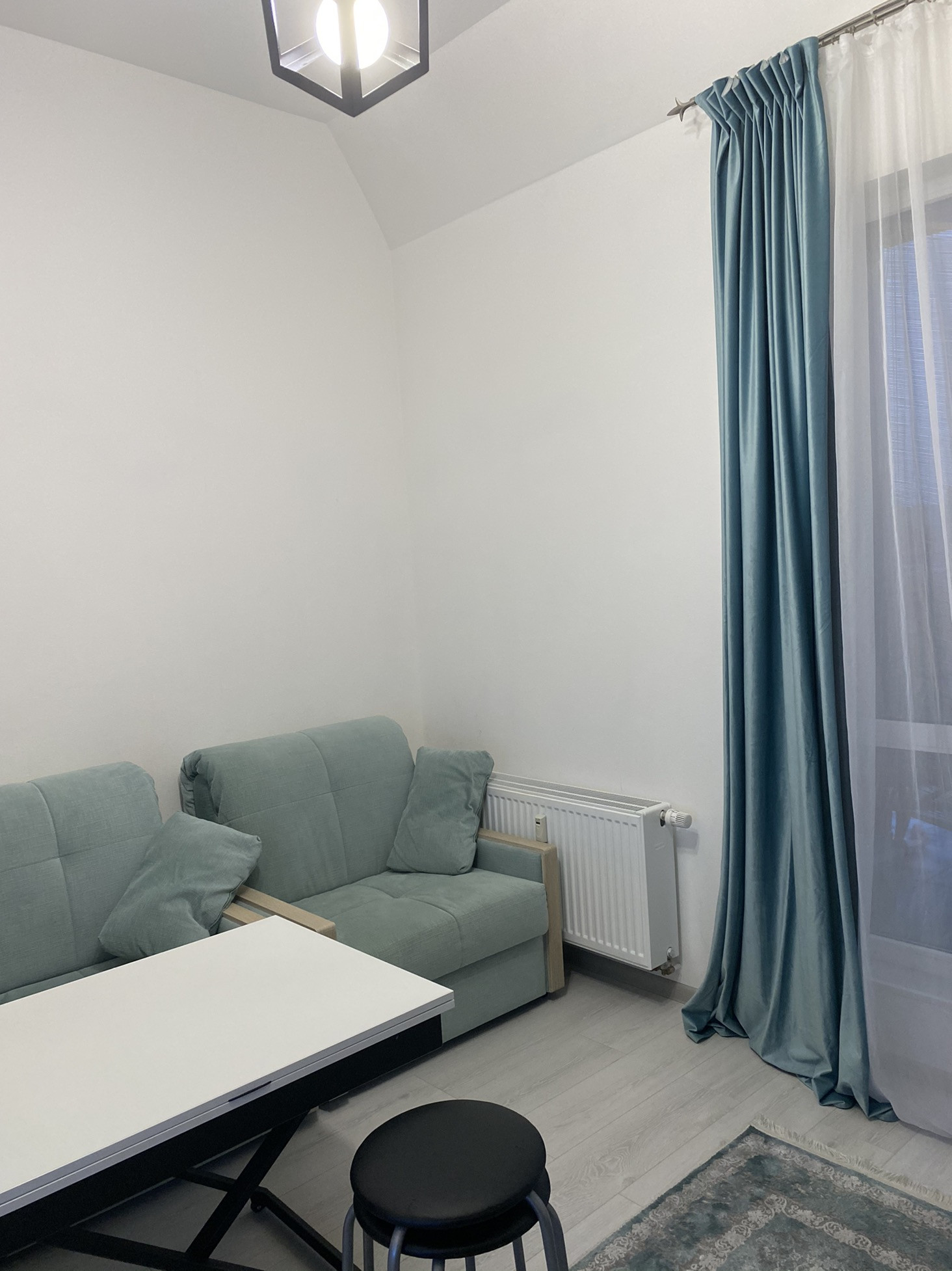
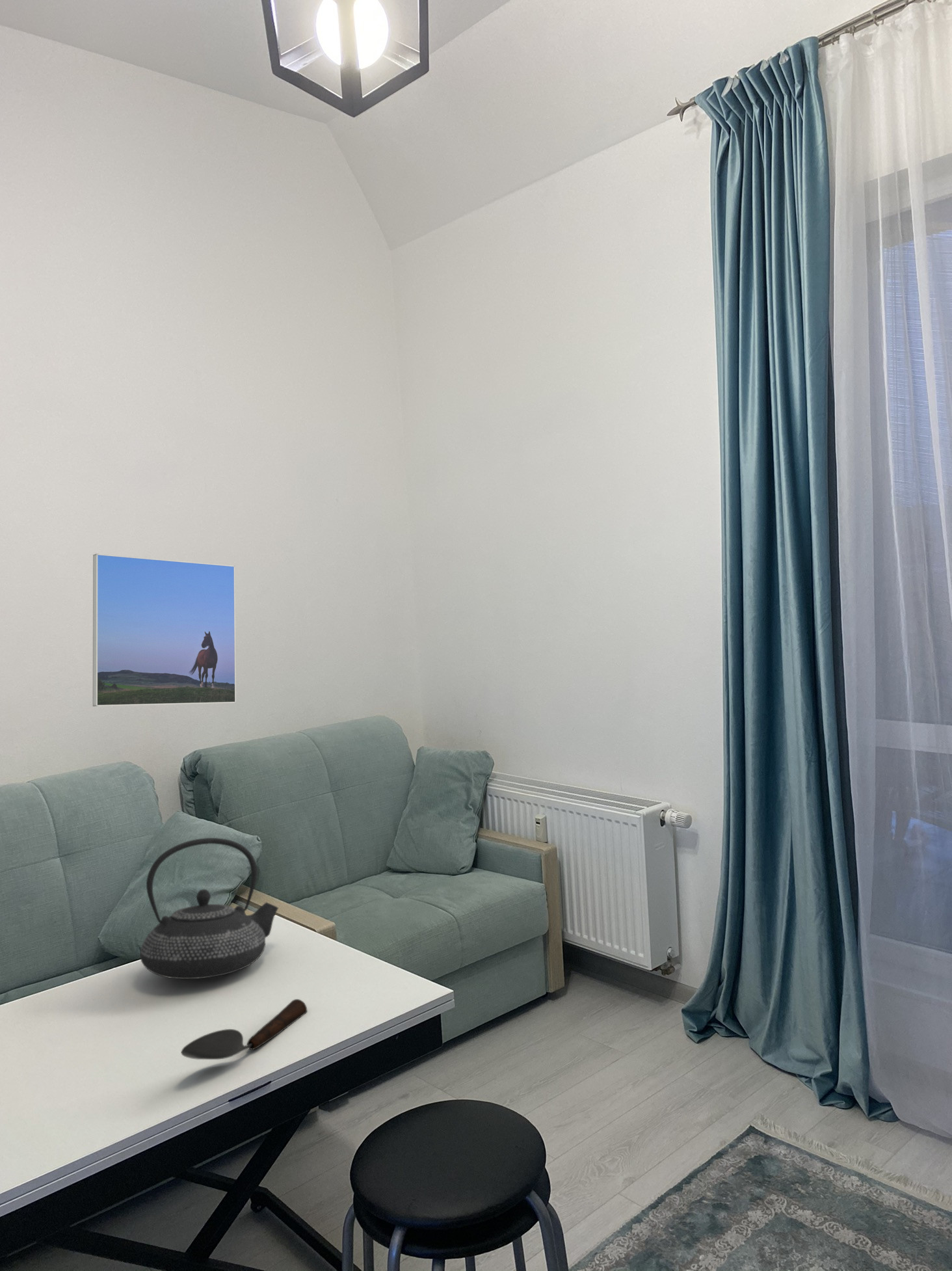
+ teapot (211, 904)
+ spoon (241, 1033)
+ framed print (167, 632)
